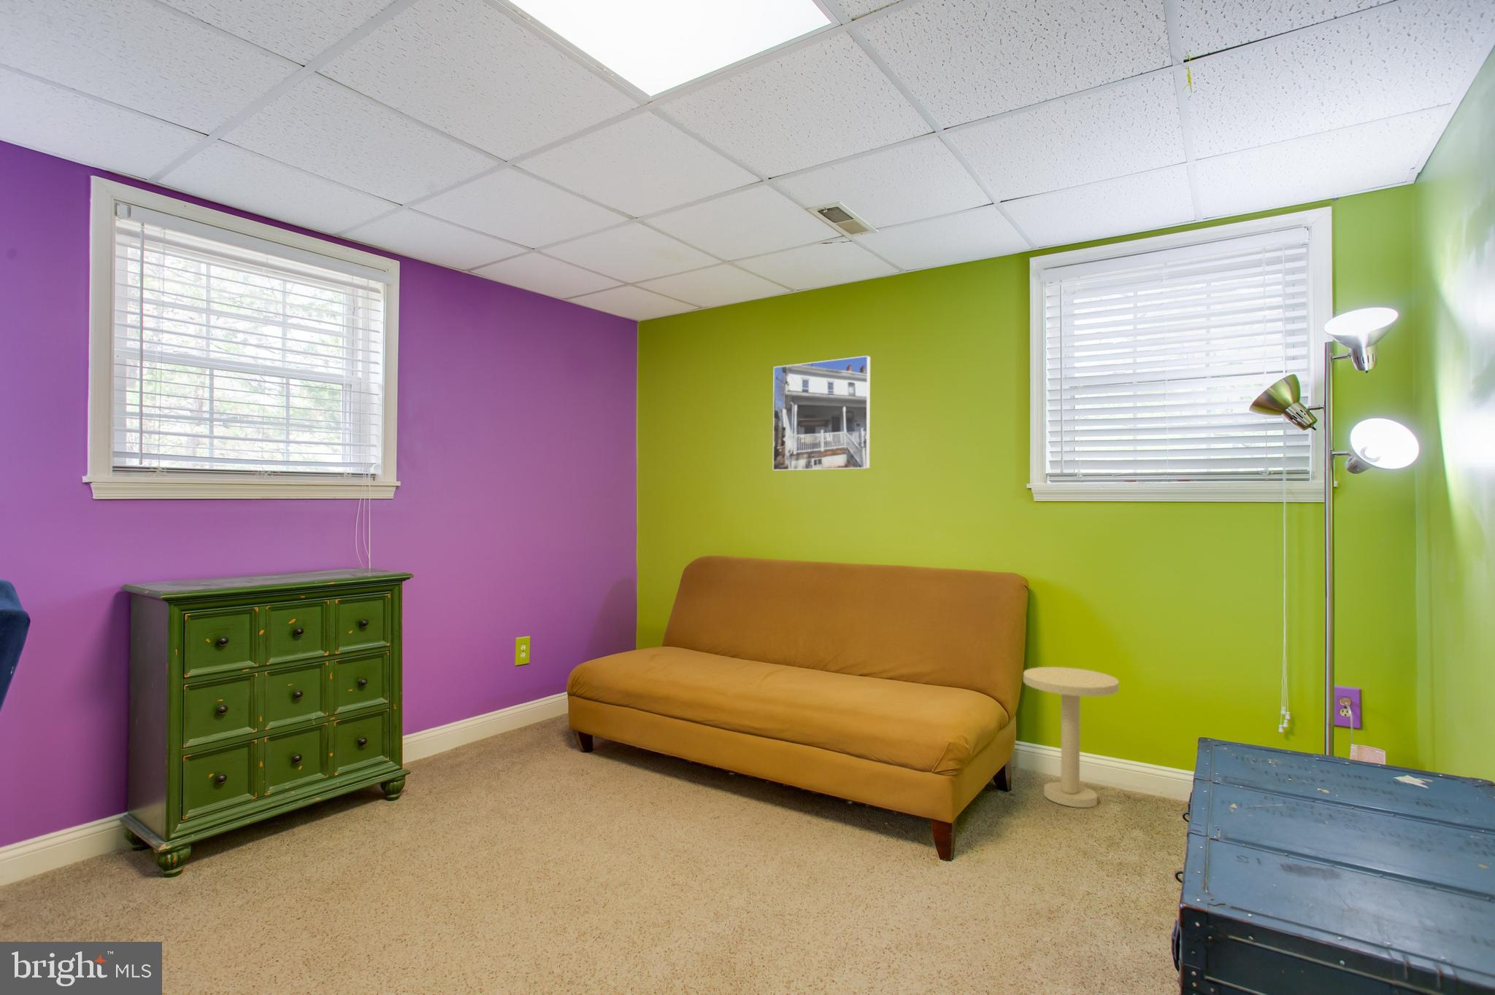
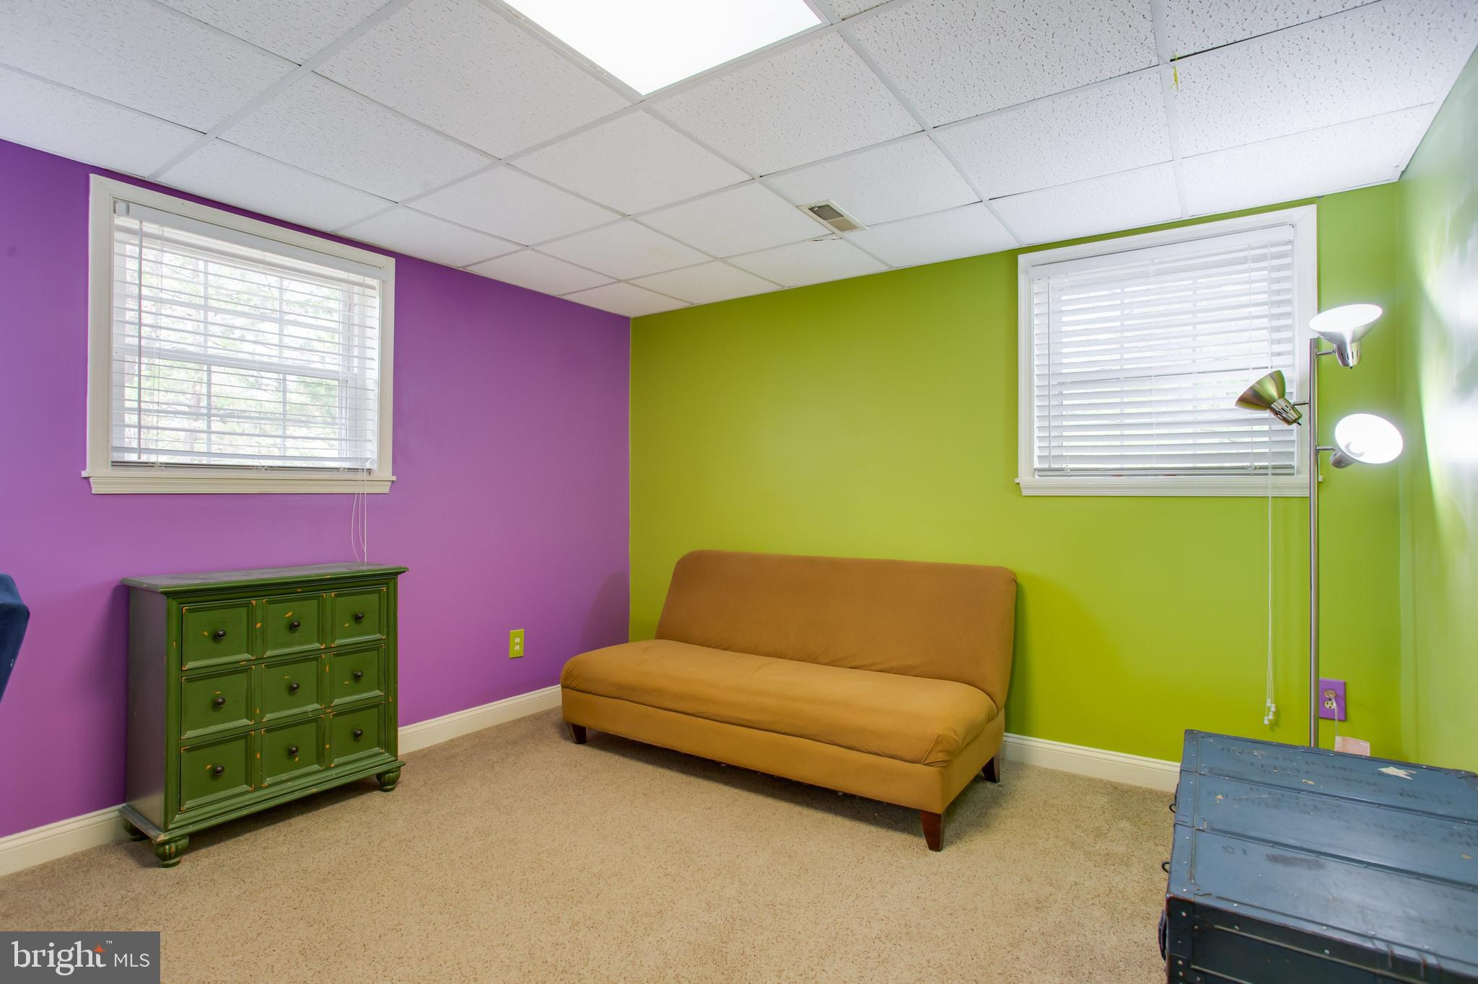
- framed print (819, 415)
- side table (1069, 737)
